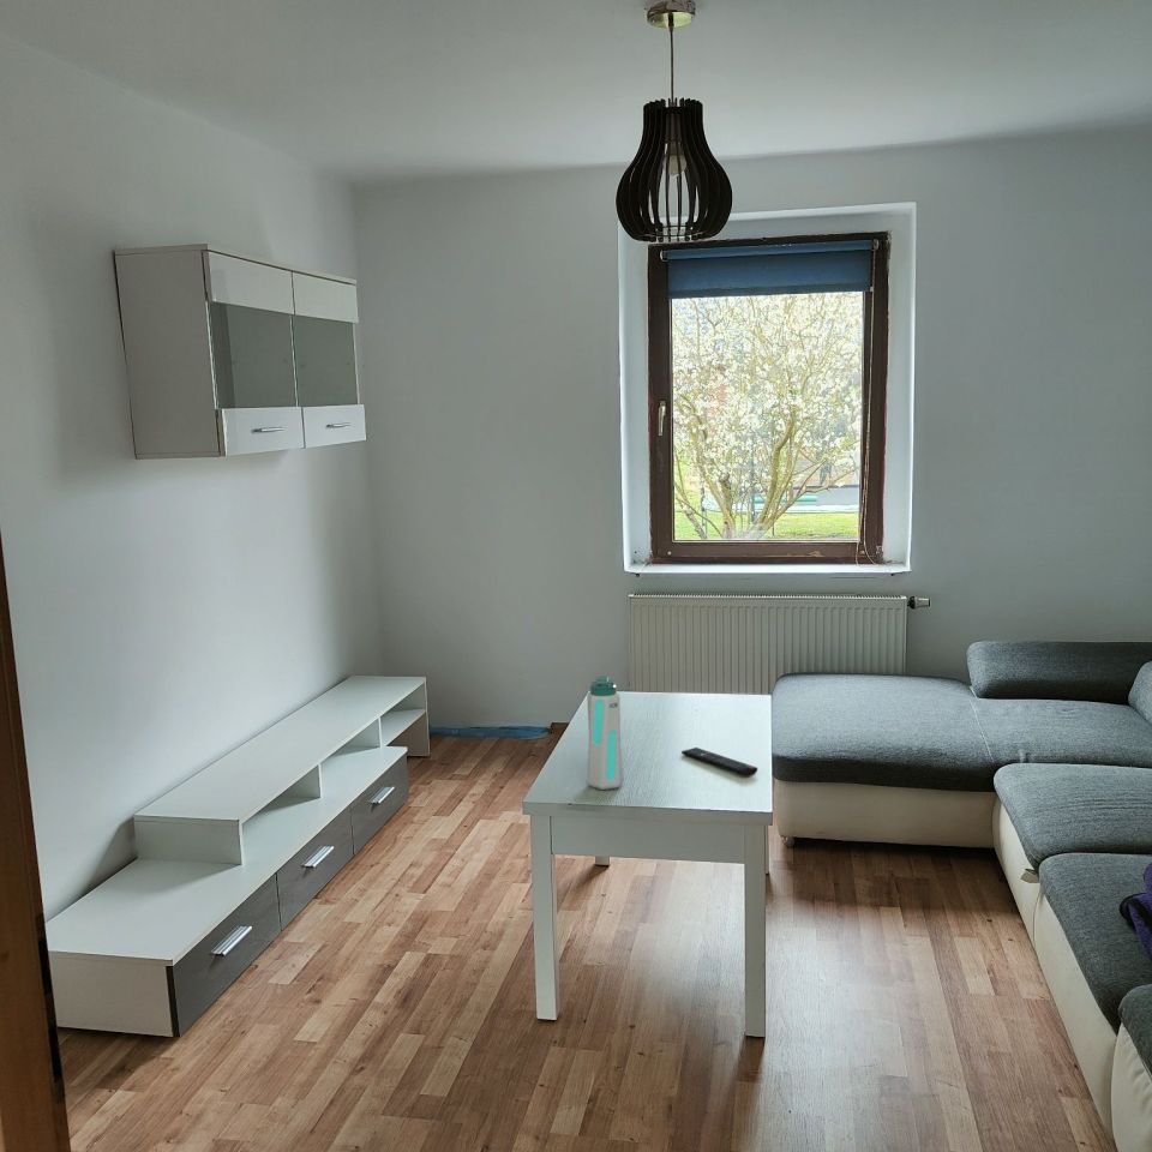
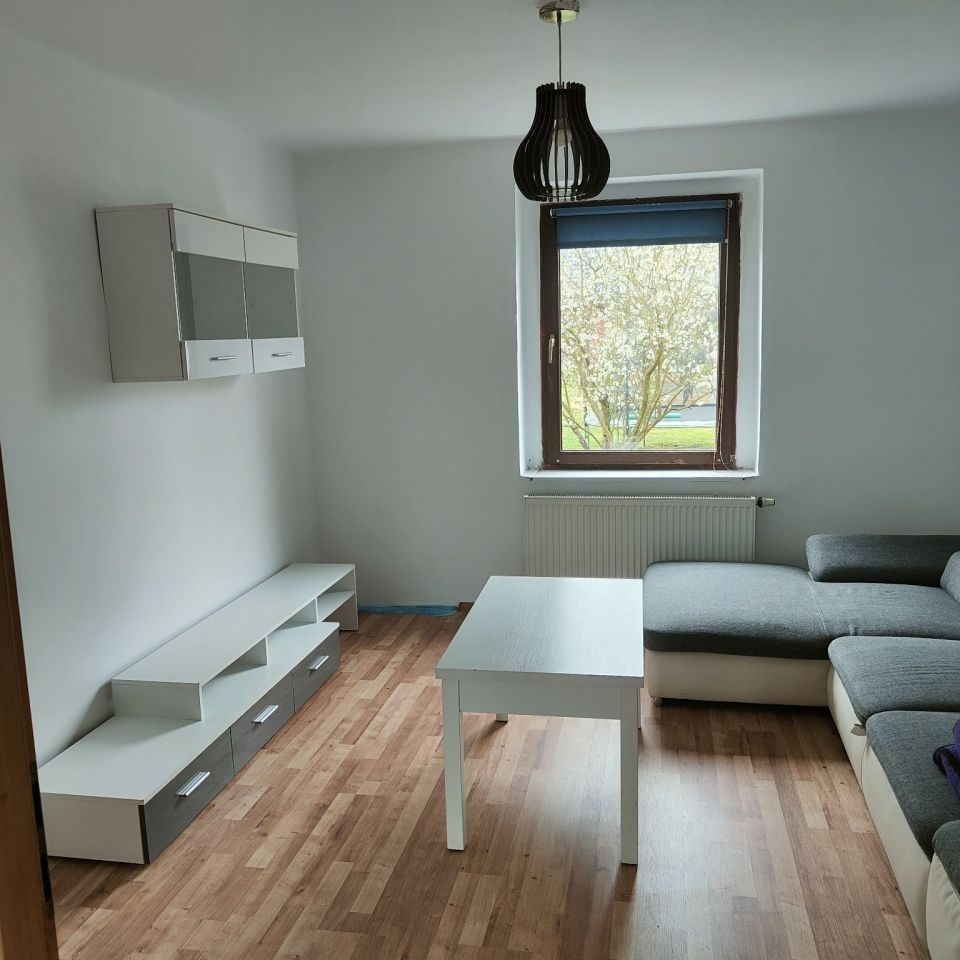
- water bottle (605, 731)
- remote control (719, 761)
